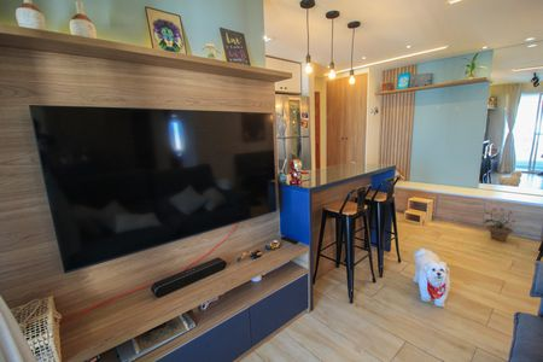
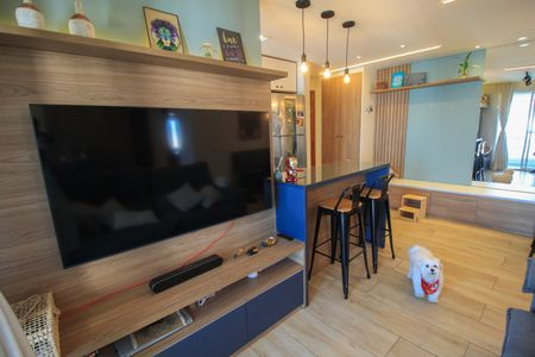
- potted plant (498, 223)
